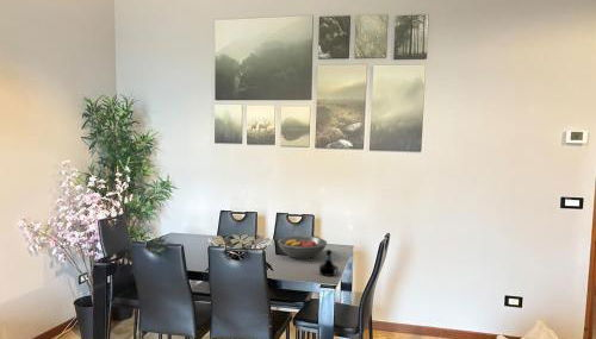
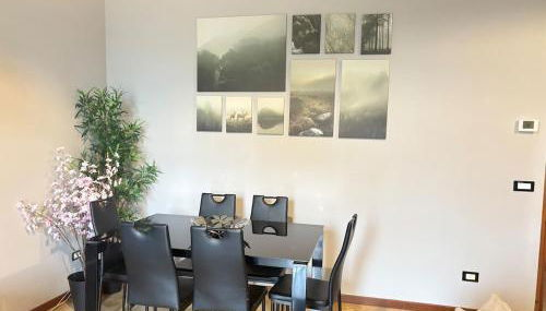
- tequila bottle (328, 262)
- fruit bowl (302, 246)
